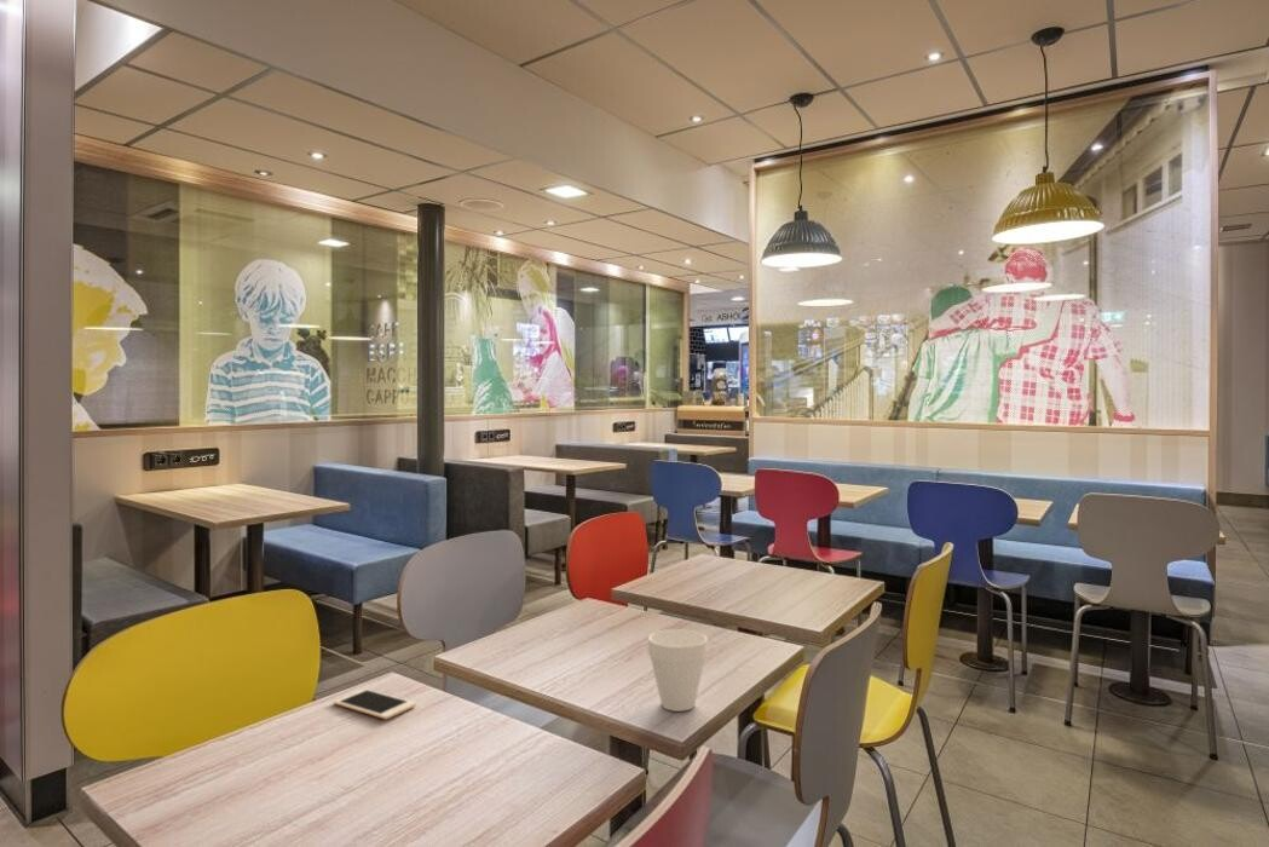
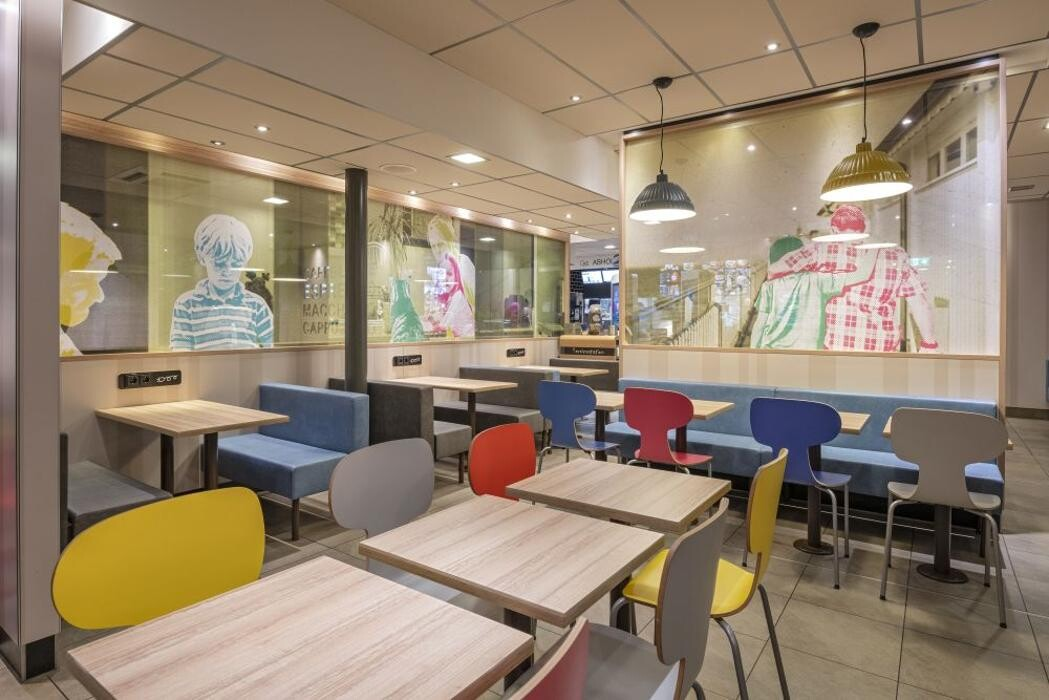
- cup (677, 670)
- cell phone (374, 703)
